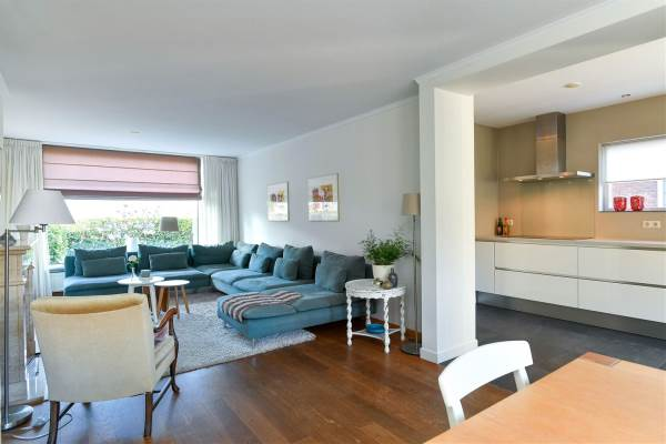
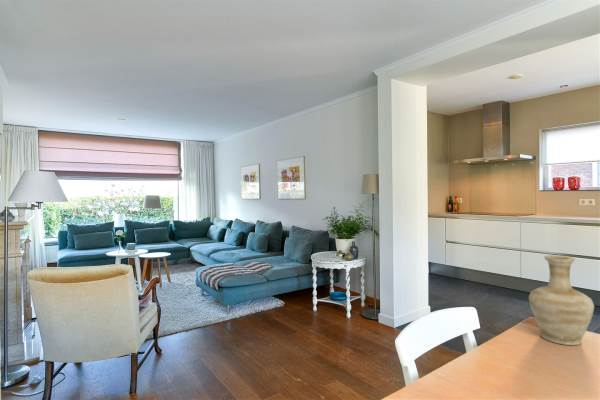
+ vase (559, 297)
